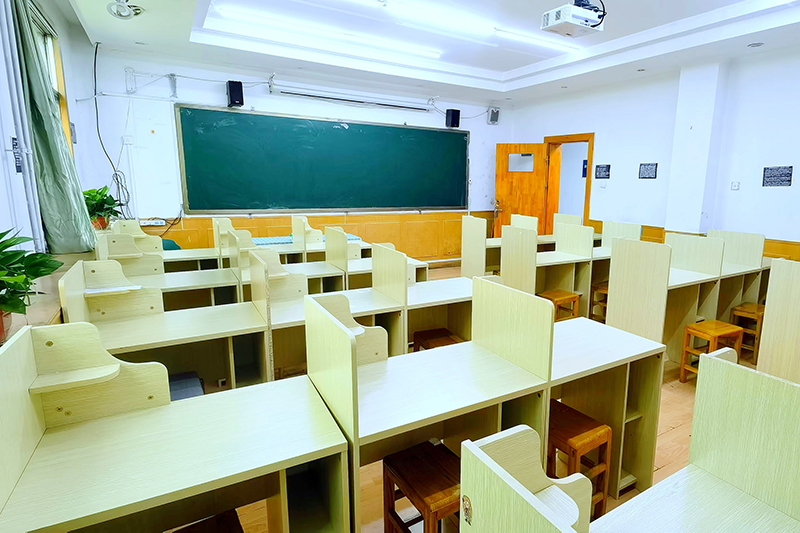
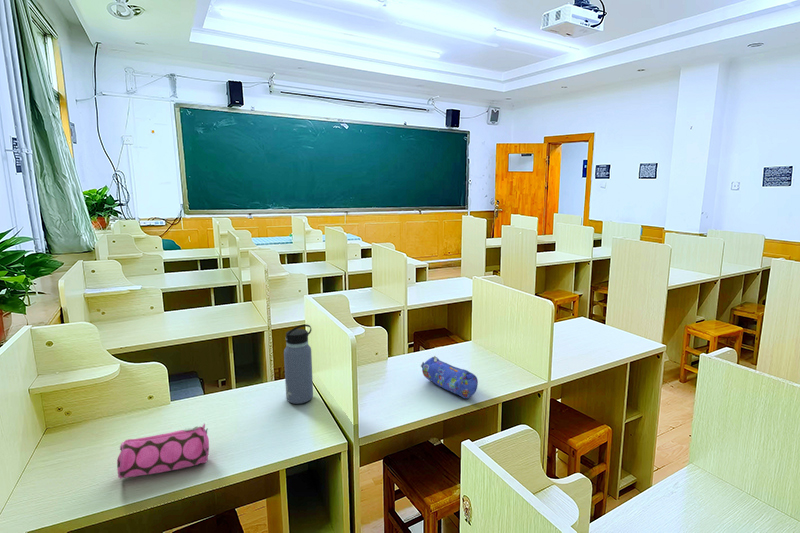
+ pencil case (164, 450)
+ water bottle (298, 361)
+ pencil case (448, 375)
